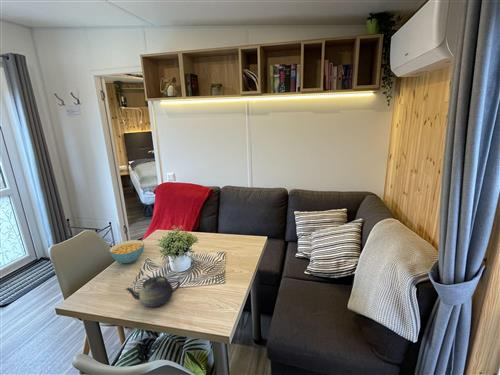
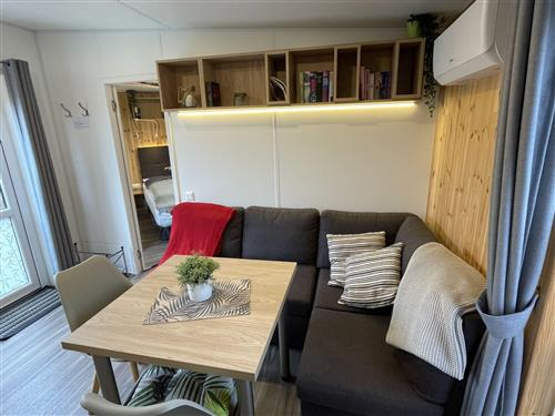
- cereal bowl (128, 253)
- teapot (153, 289)
